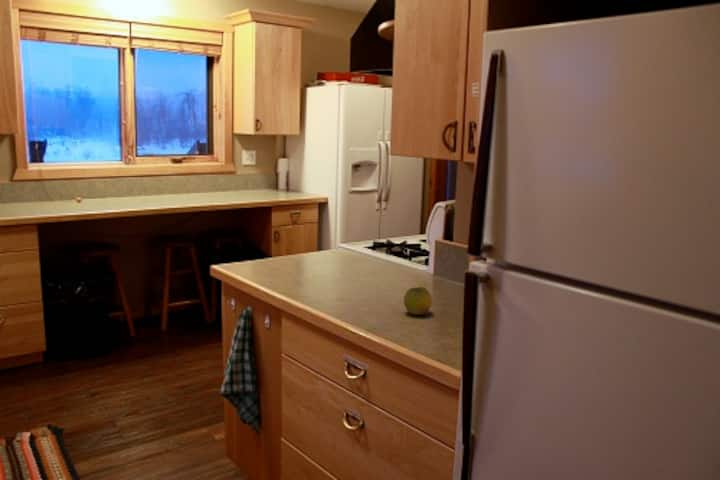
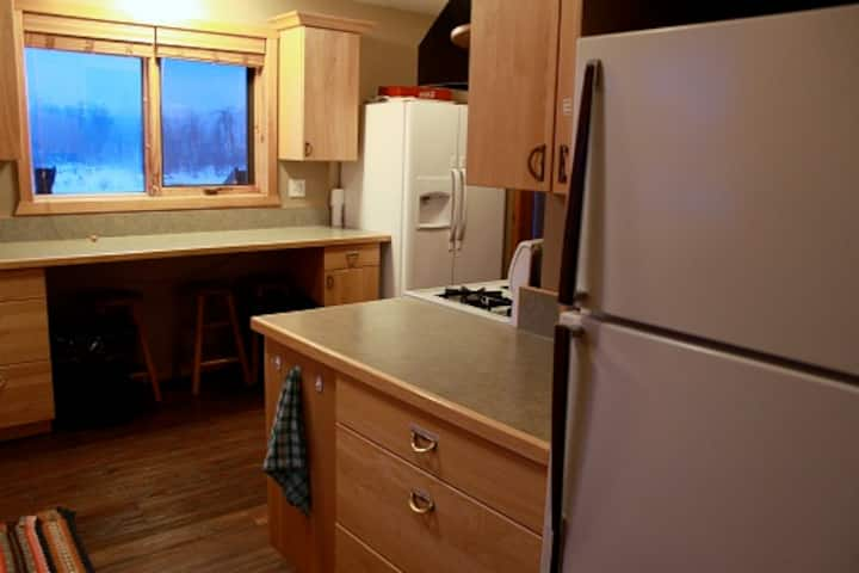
- fruit (418, 300)
